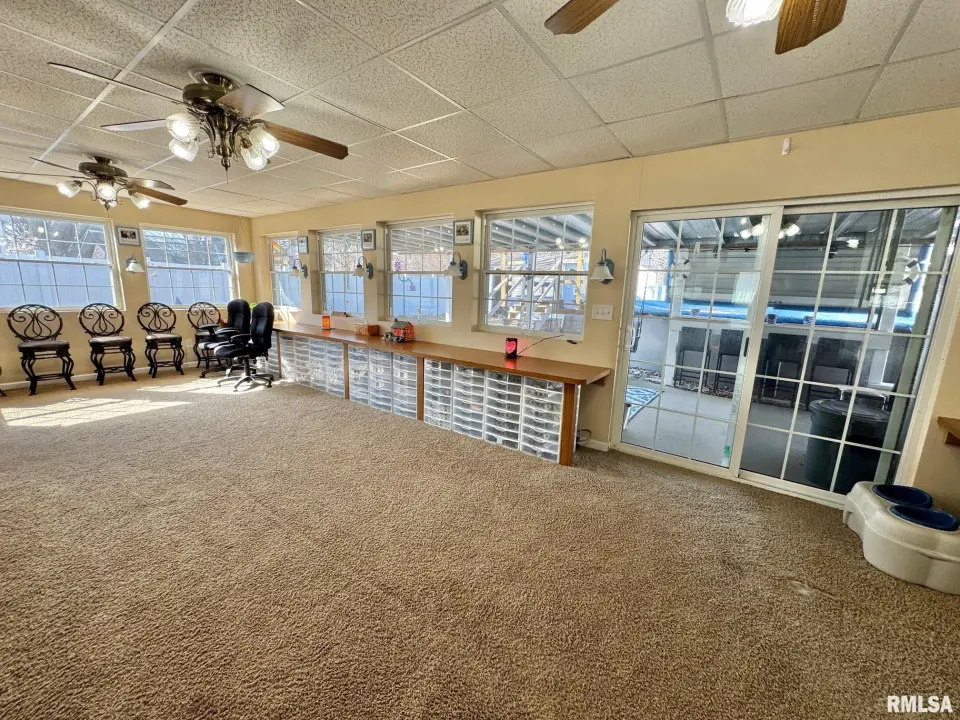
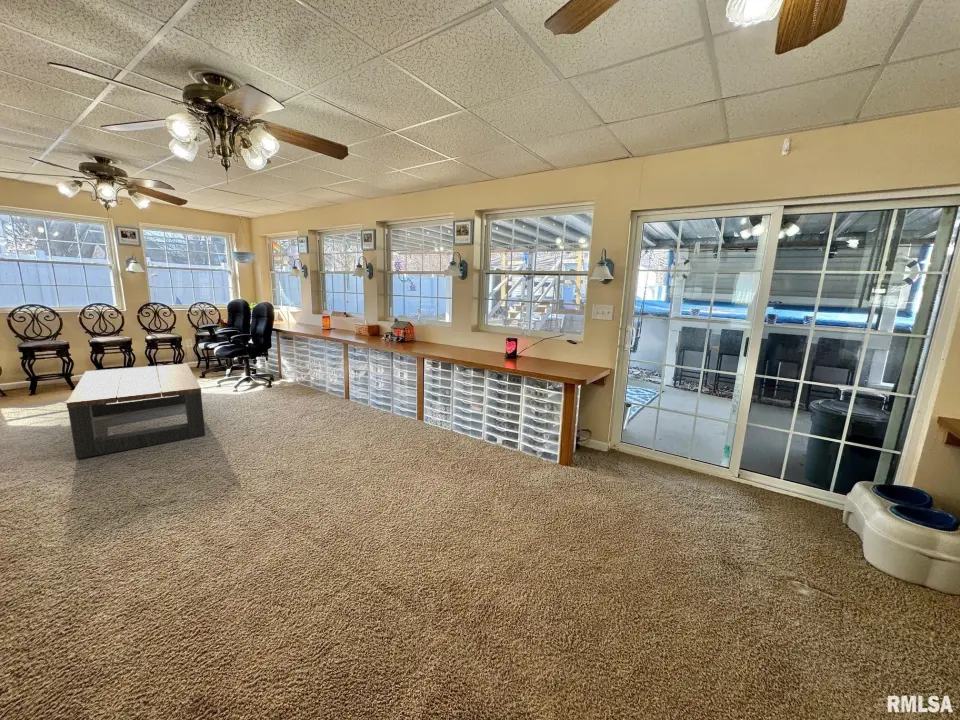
+ coffee table (142, 401)
